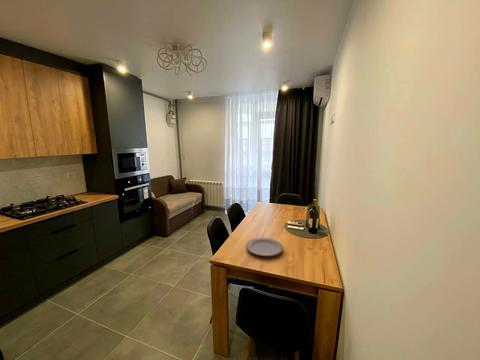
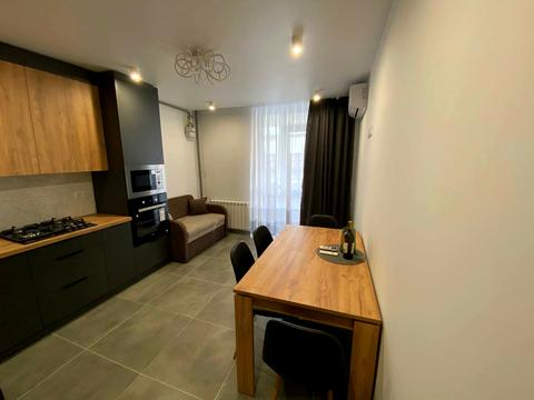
- plate (264, 247)
